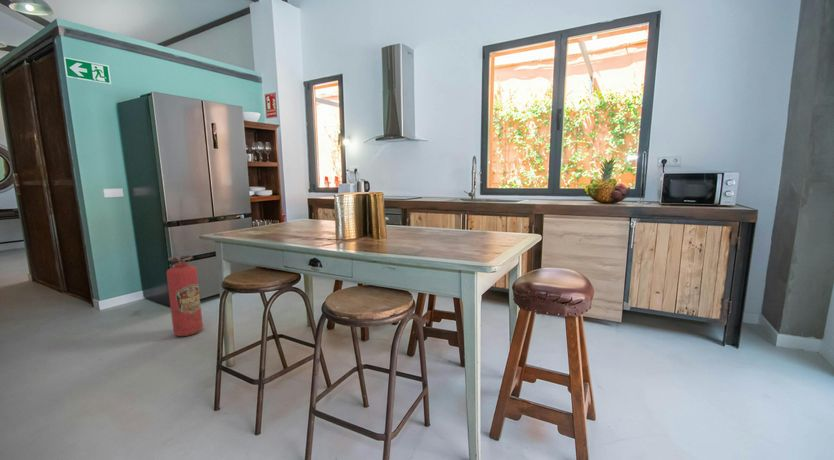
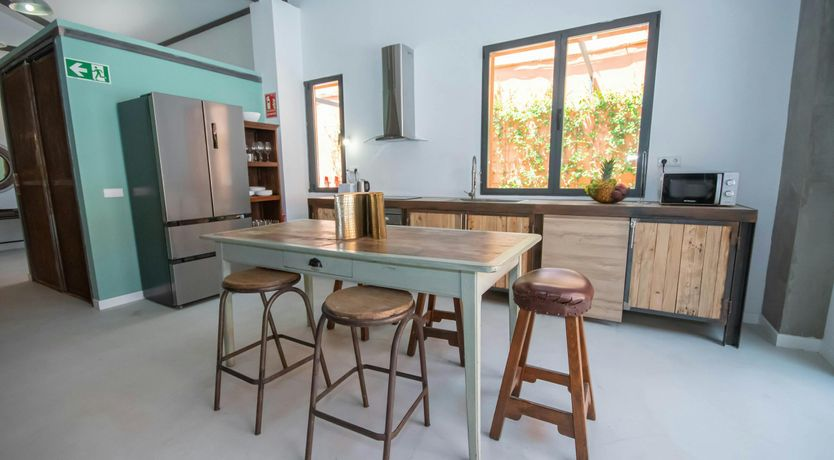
- fire extinguisher (184, 295)
